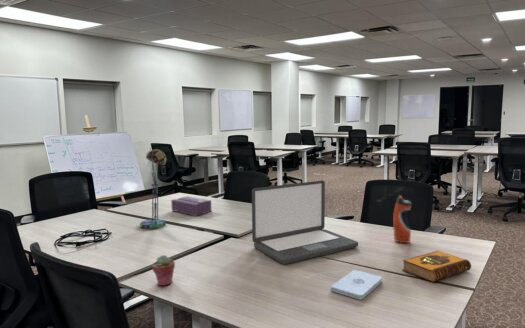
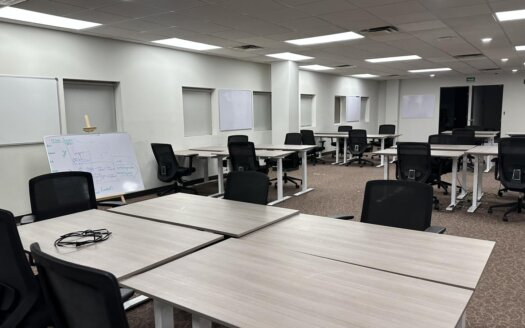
- water bottle (402, 218)
- potted succulent (163, 268)
- desk lamp (155, 185)
- tissue box (191, 205)
- laptop (305, 218)
- hardback book (436, 265)
- notepad (357, 283)
